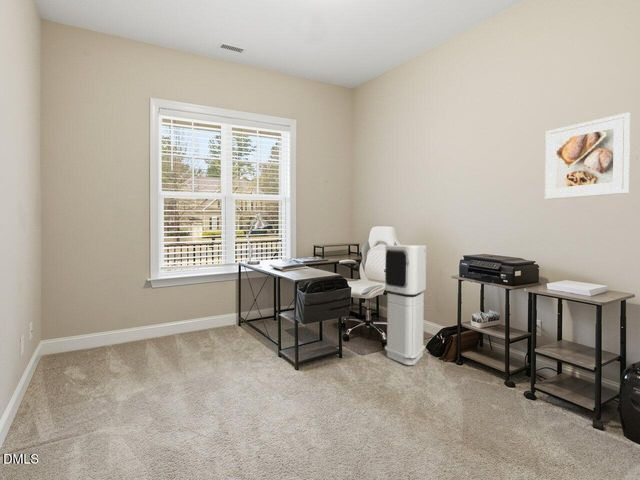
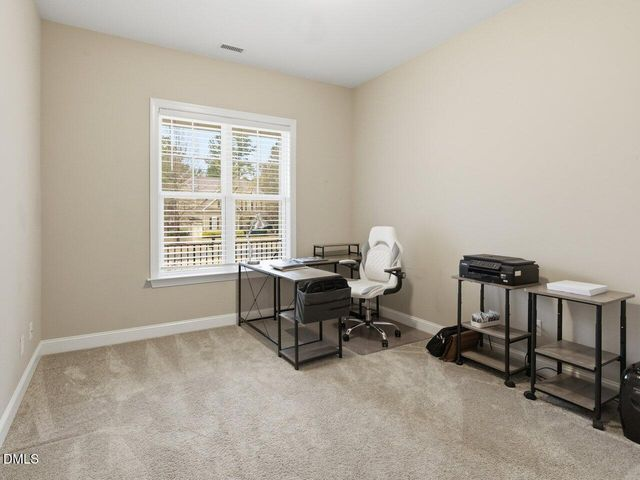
- air purifier (410, 301)
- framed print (583, 159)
